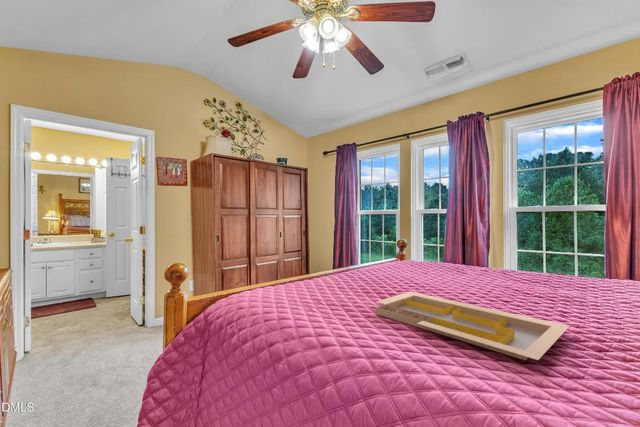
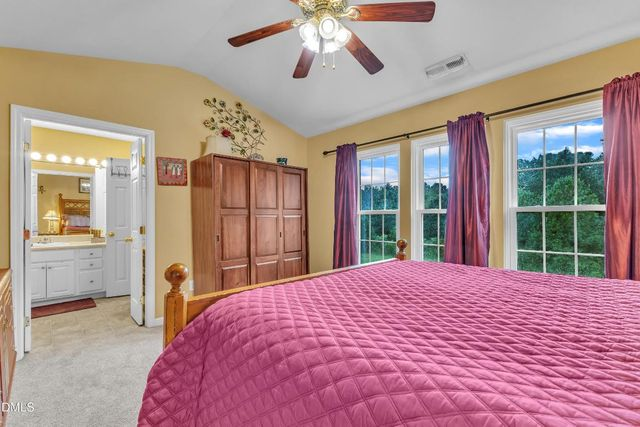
- serving tray (454, 318)
